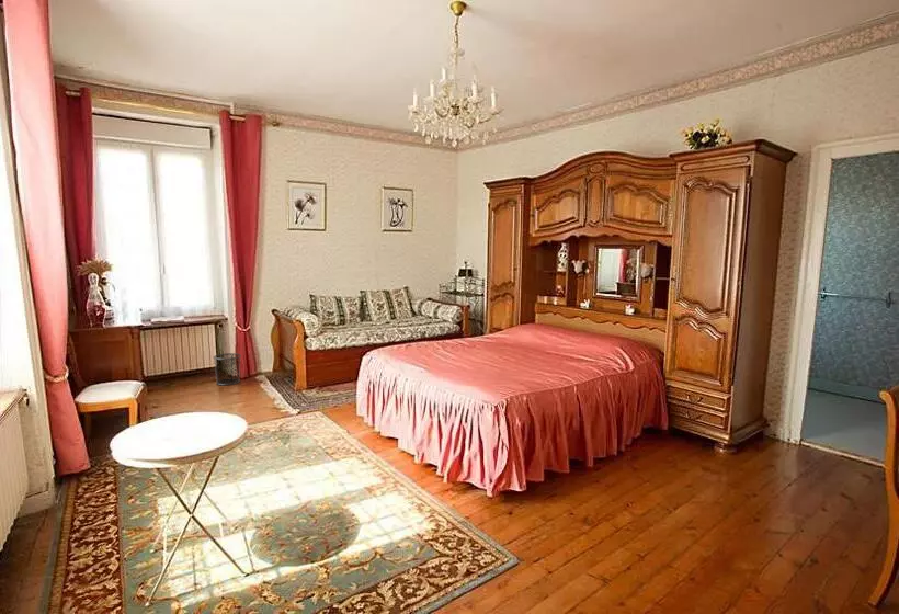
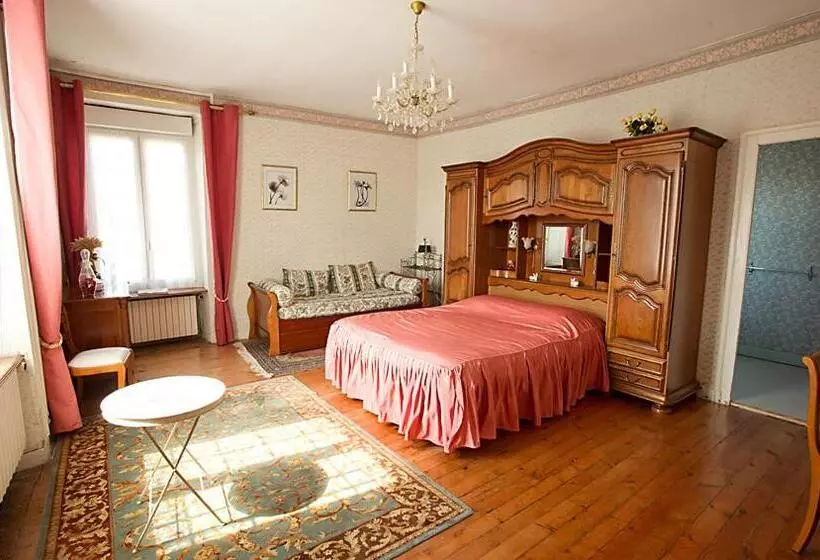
- waste bin (228, 368)
